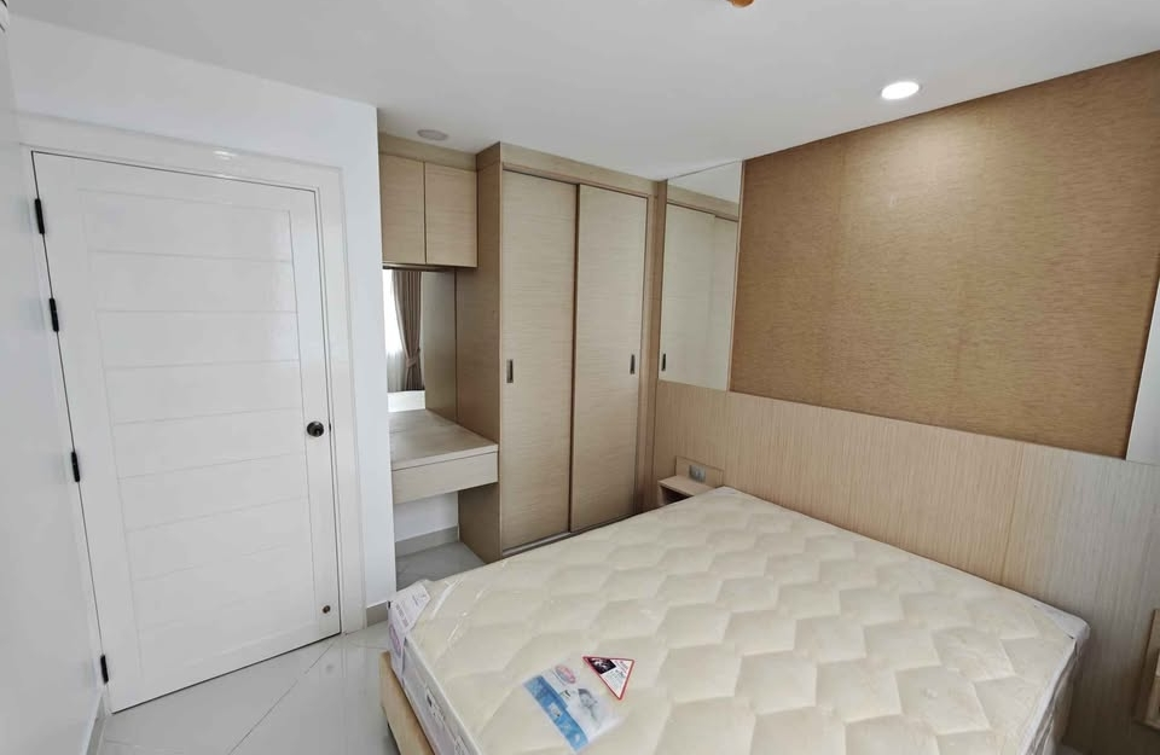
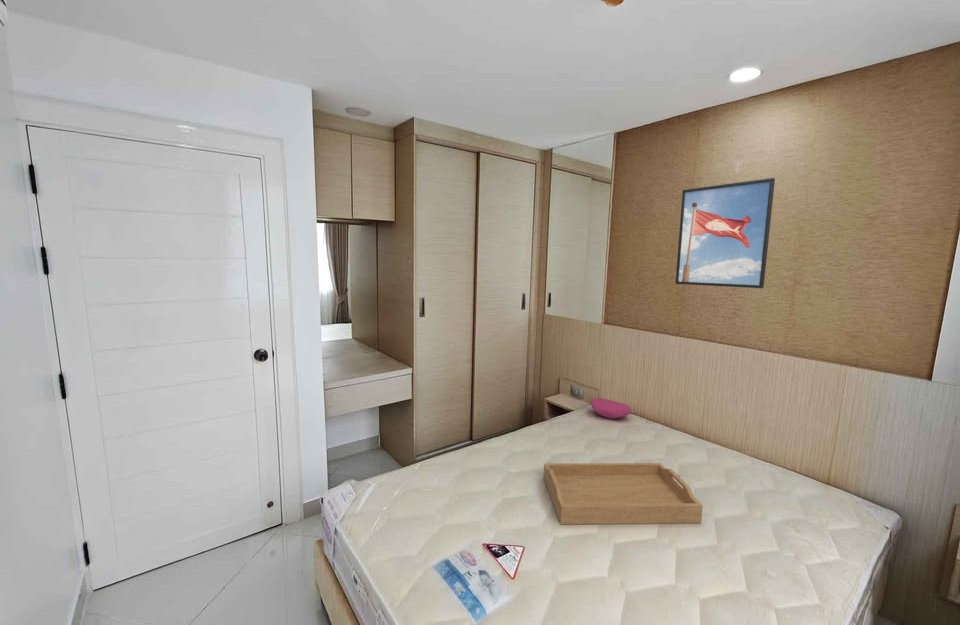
+ cushion (608, 408)
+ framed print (720, 236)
+ serving tray (616, 488)
